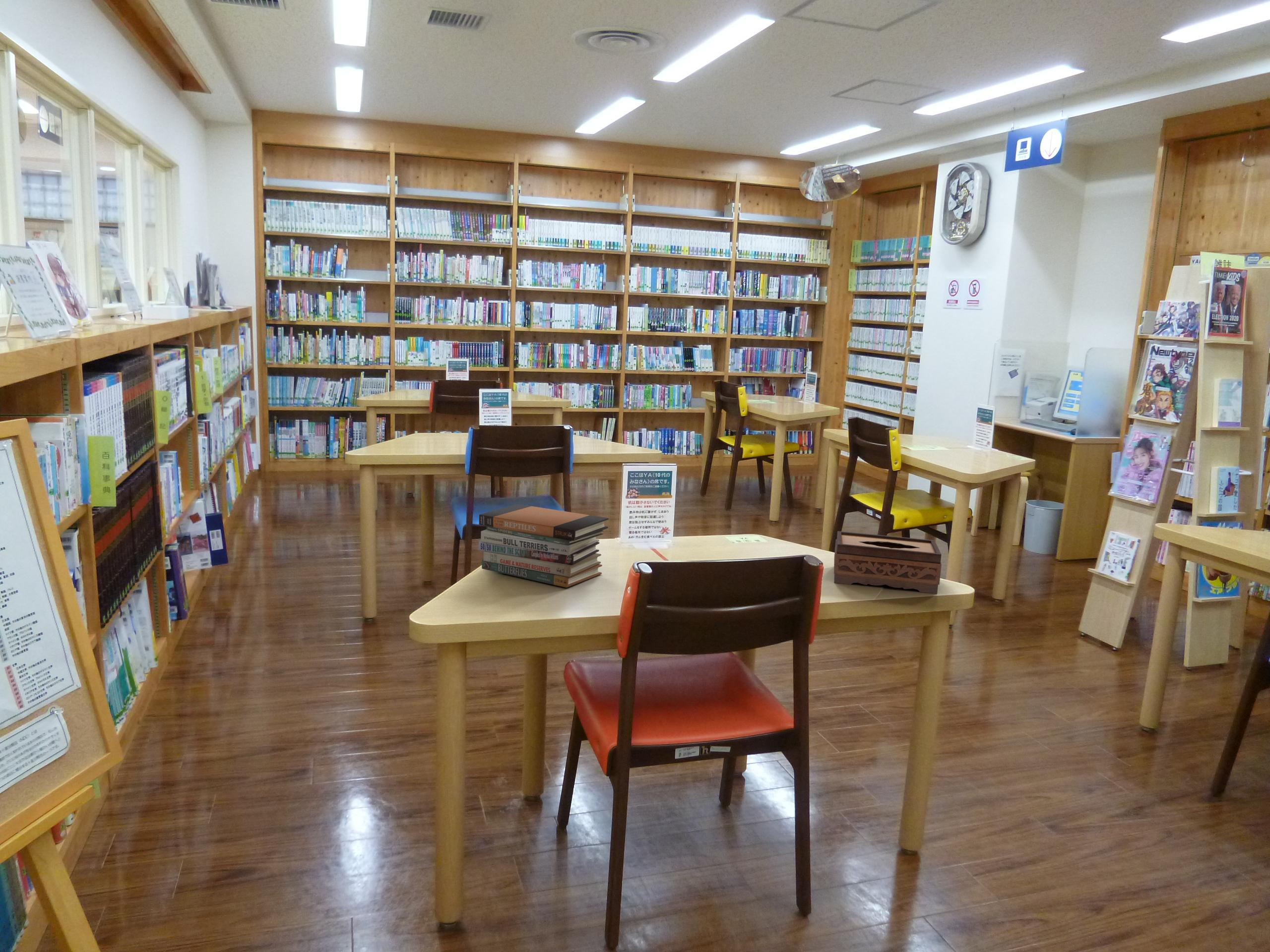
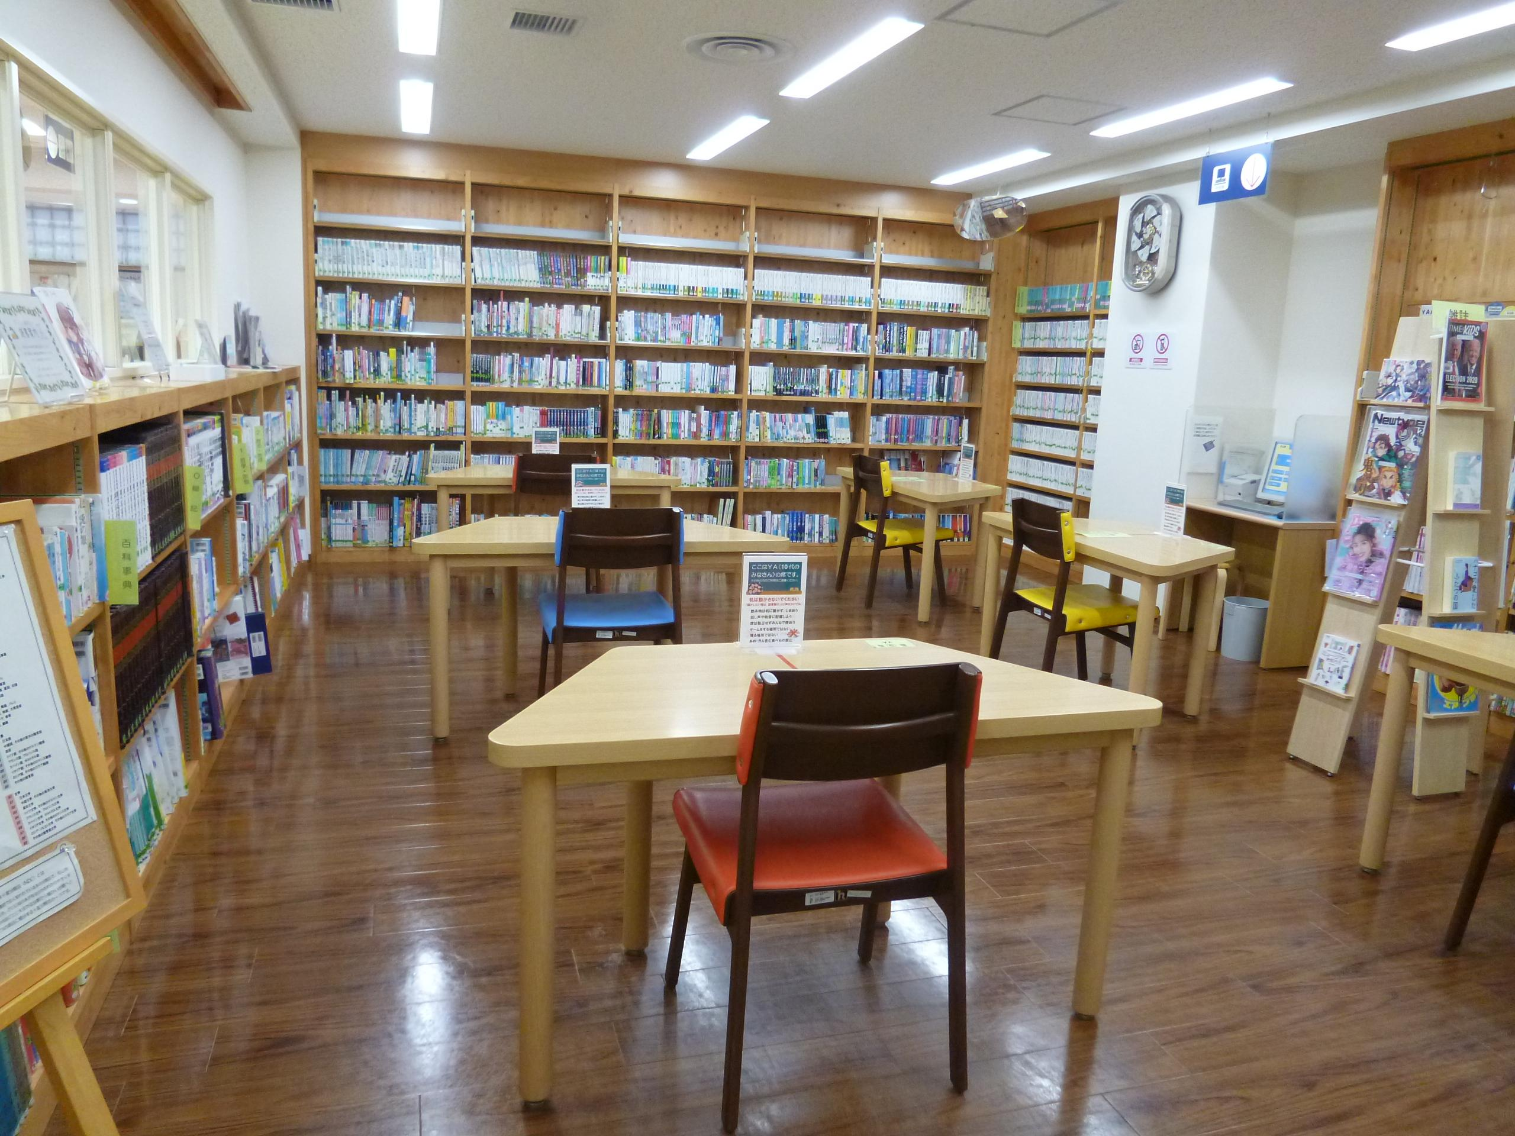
- book stack (542, 543)
- tissue box (885, 561)
